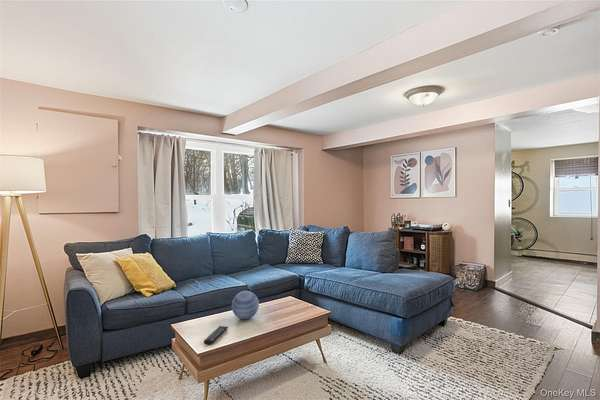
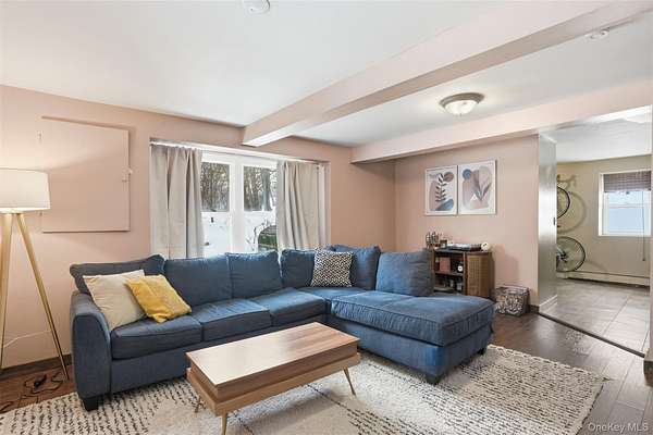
- remote control (216, 334)
- decorative ball (245, 304)
